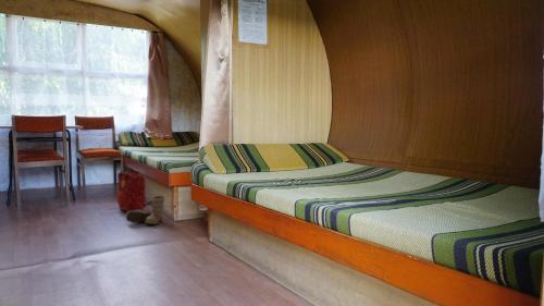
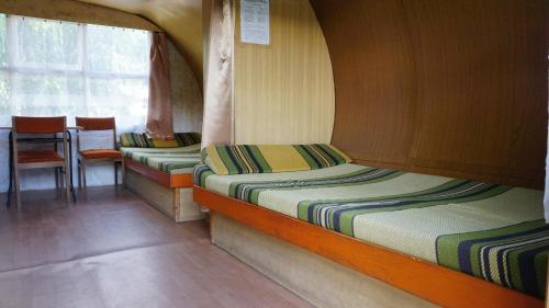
- boots (144, 210)
- backpack (133, 188)
